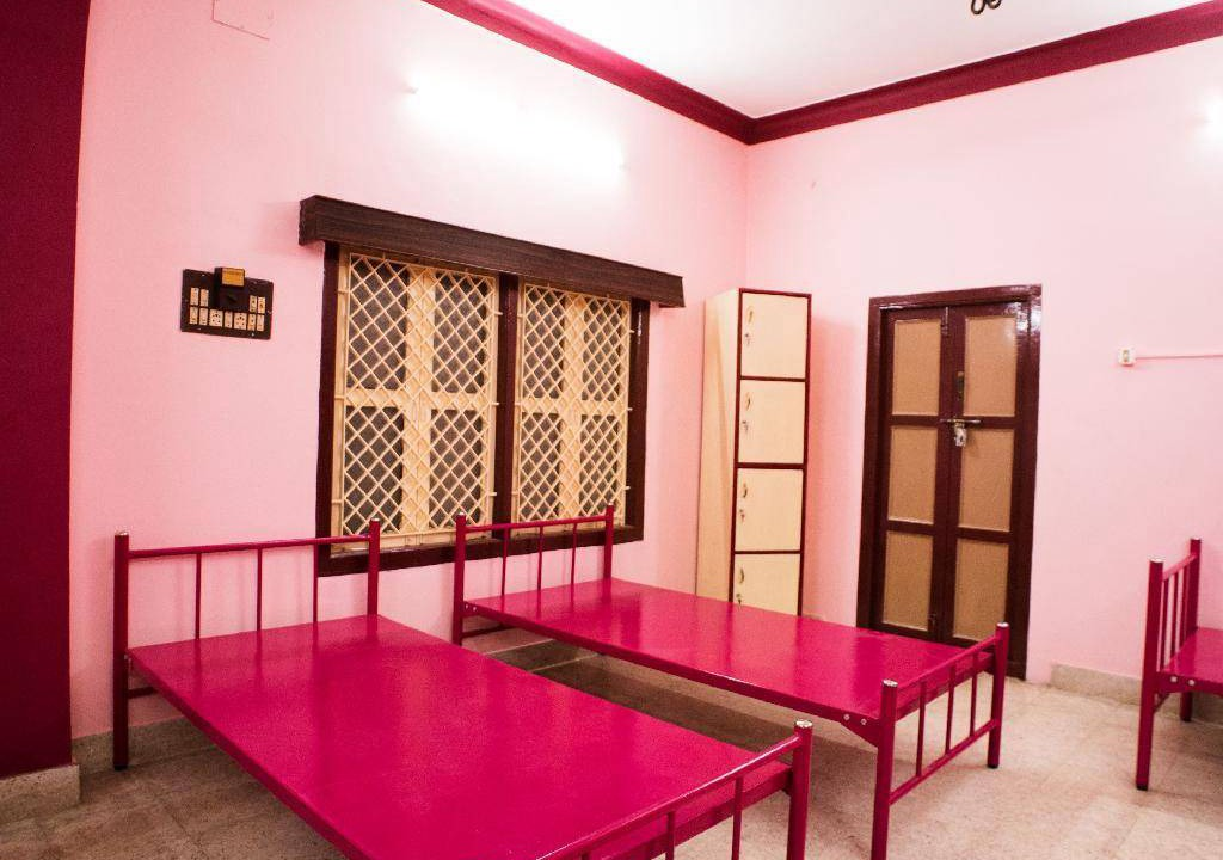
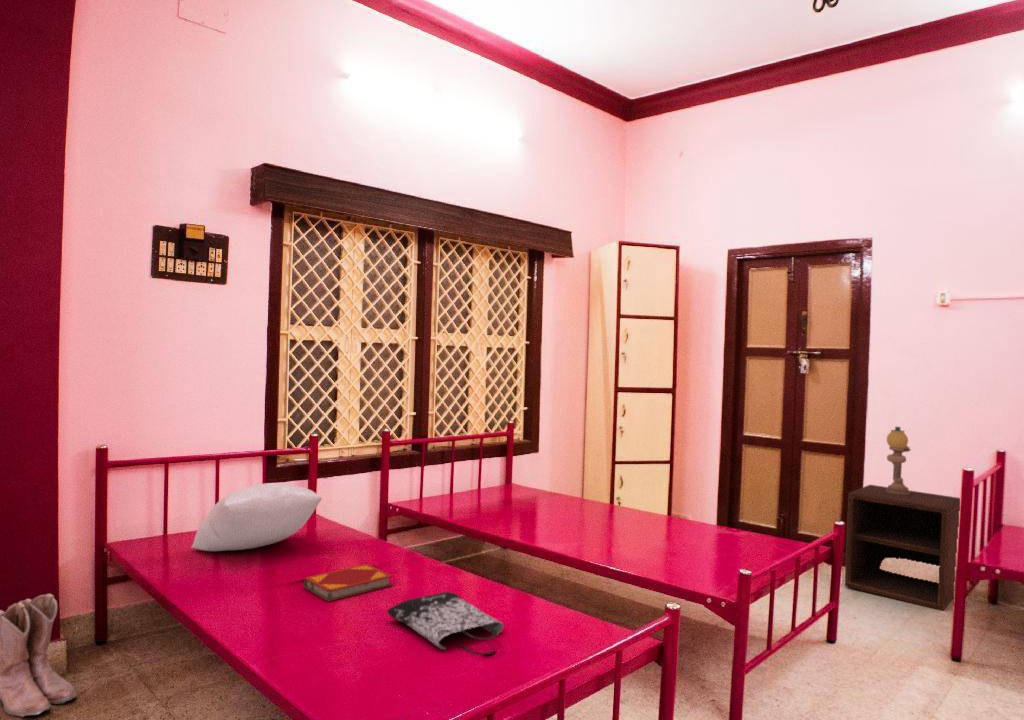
+ boots (35, 650)
+ hardback book (348, 581)
+ pillow (257, 515)
+ nightstand (903, 542)
+ table lamp (897, 459)
+ tote bag (453, 621)
